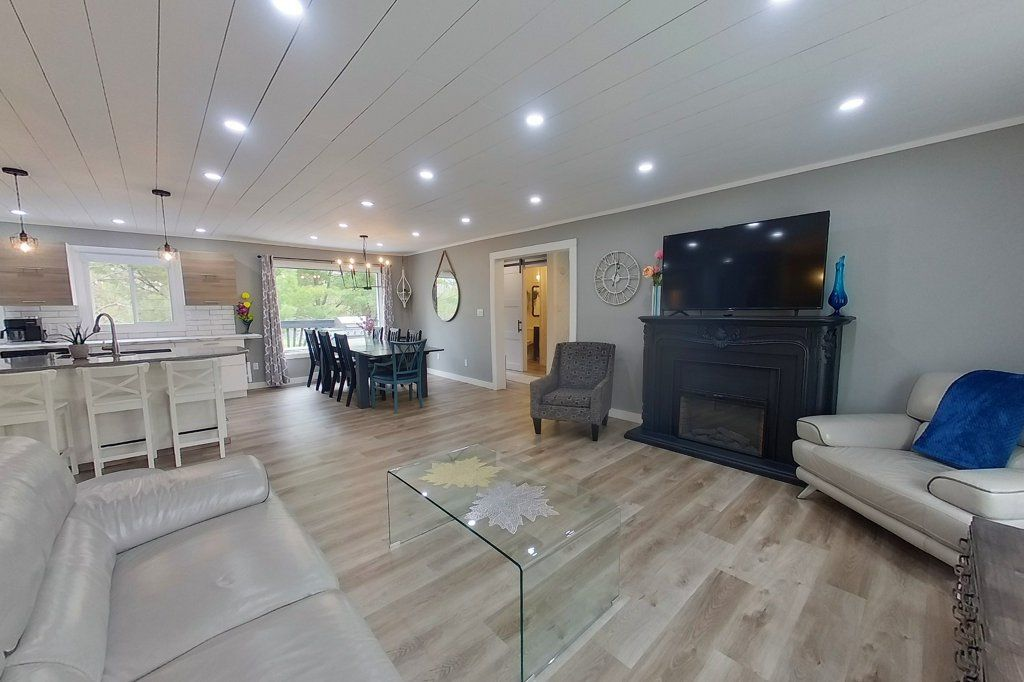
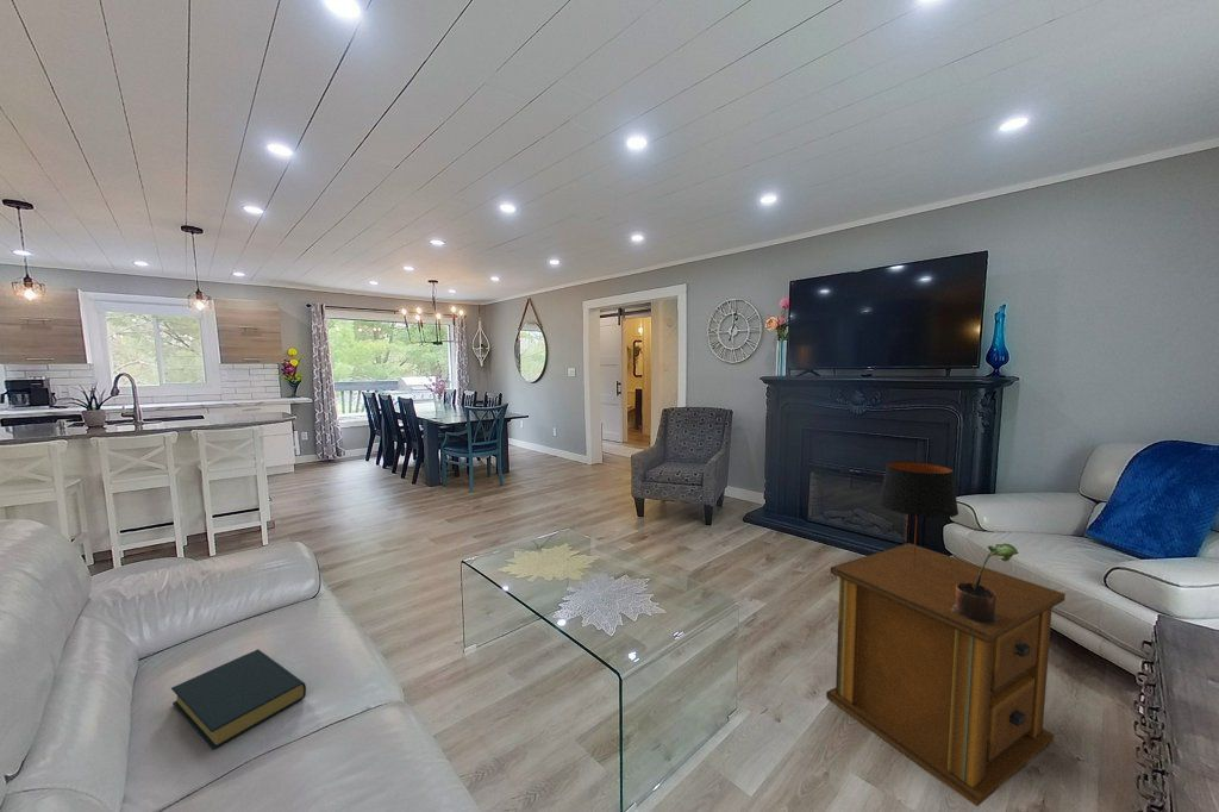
+ side table (936, 649)
+ hardback book (239, 692)
+ potted plant (981, 573)
+ table lamp (915, 516)
